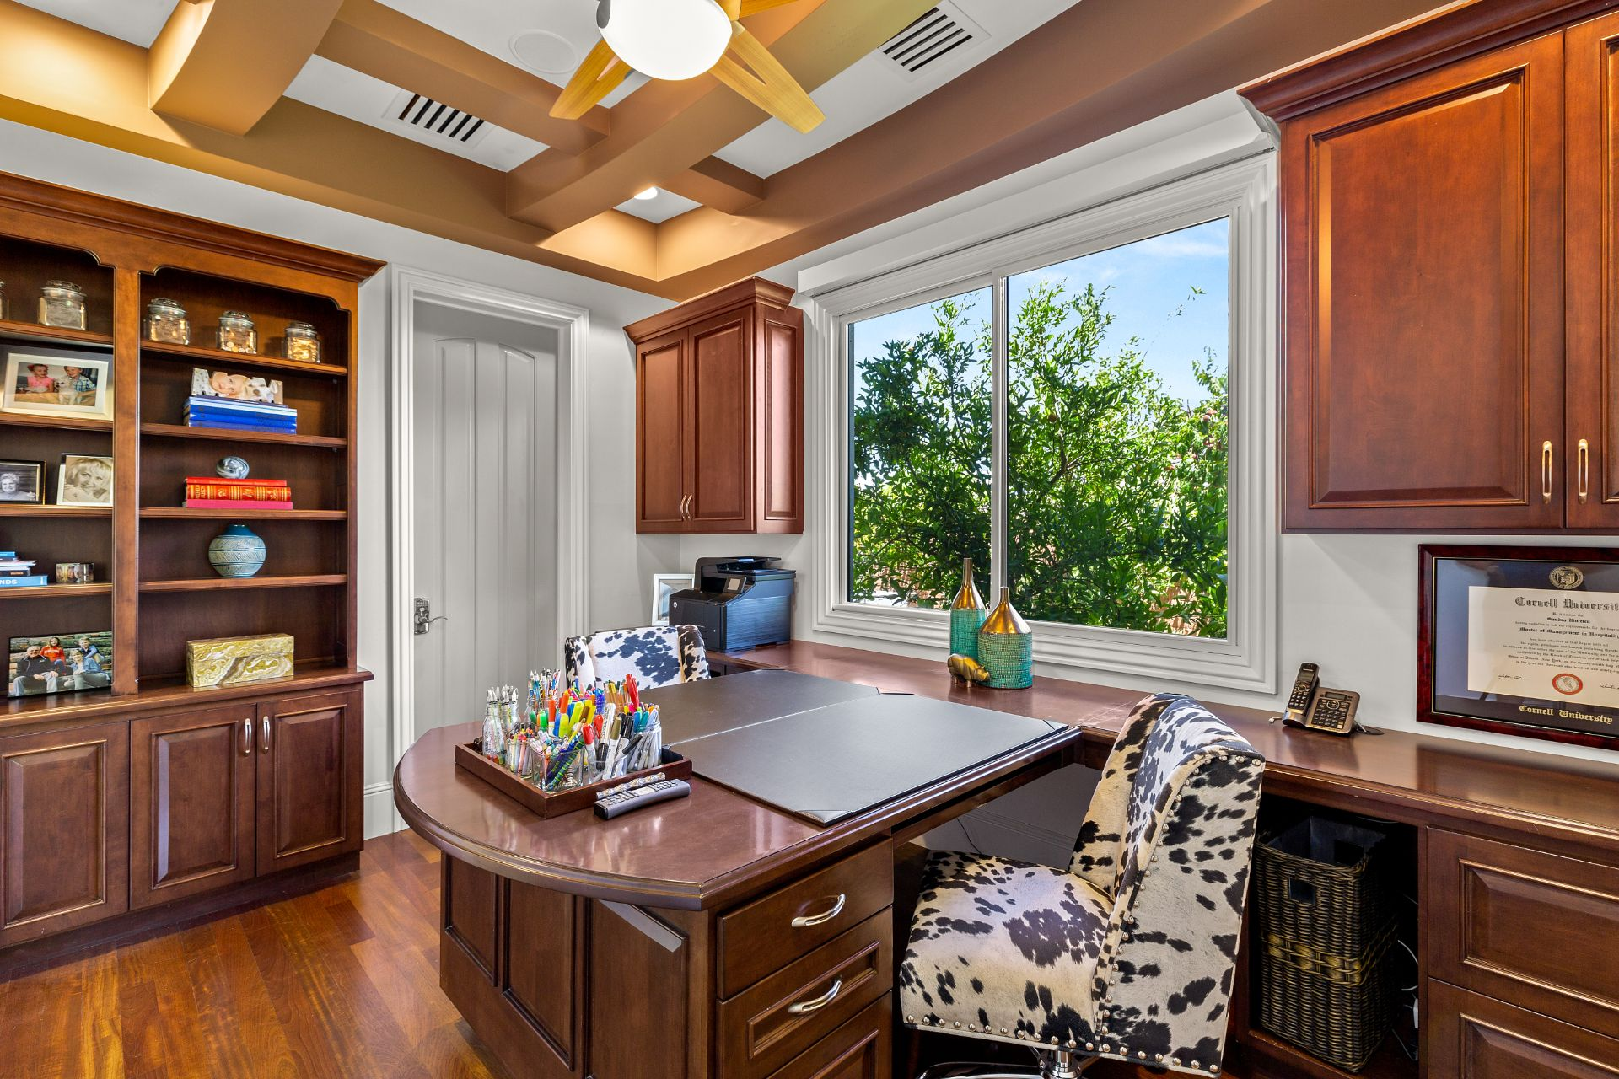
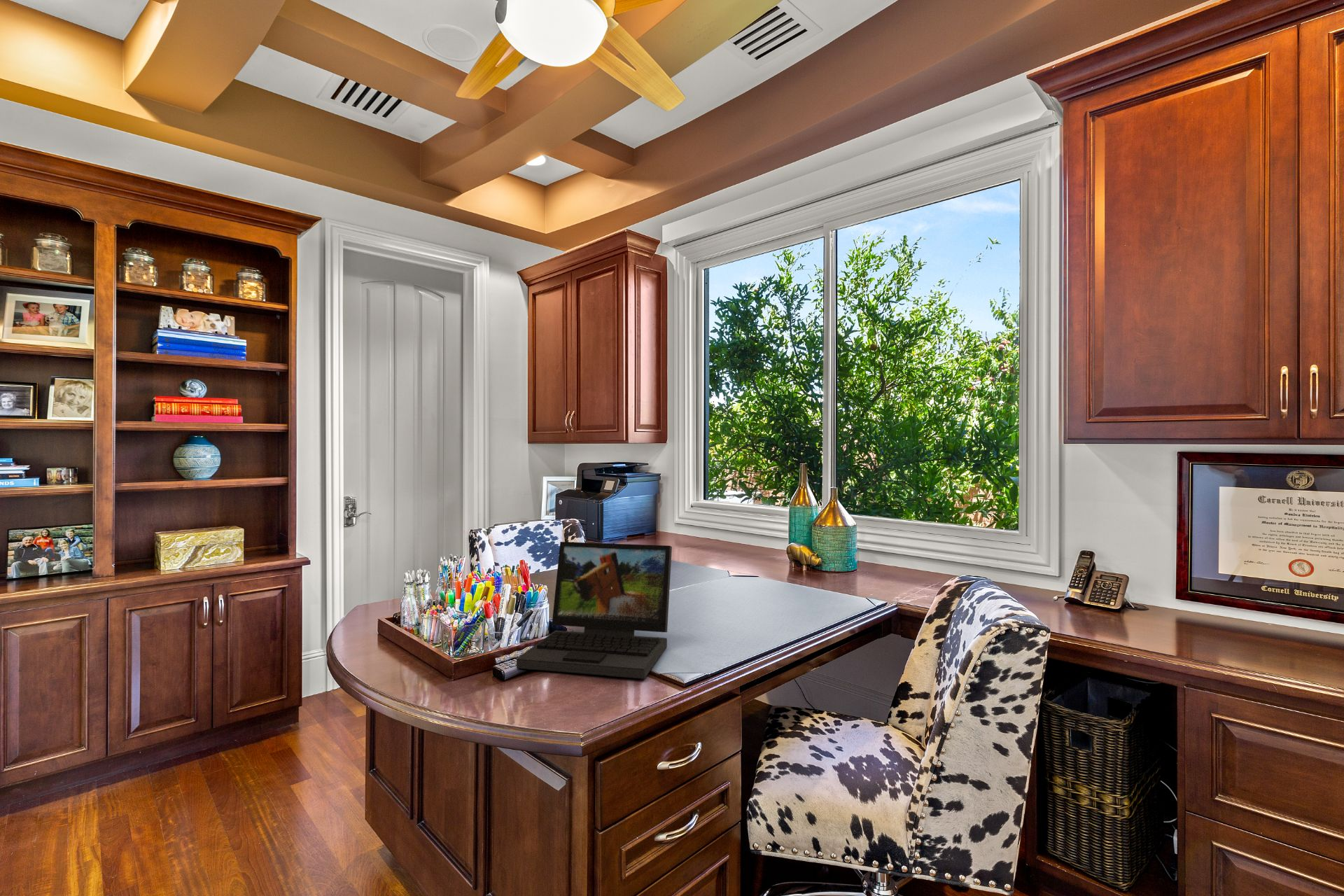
+ laptop (599, 601)
